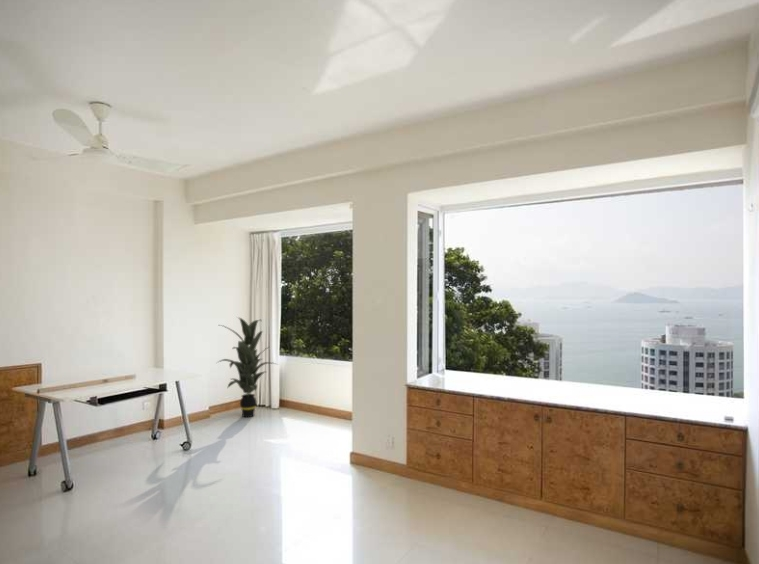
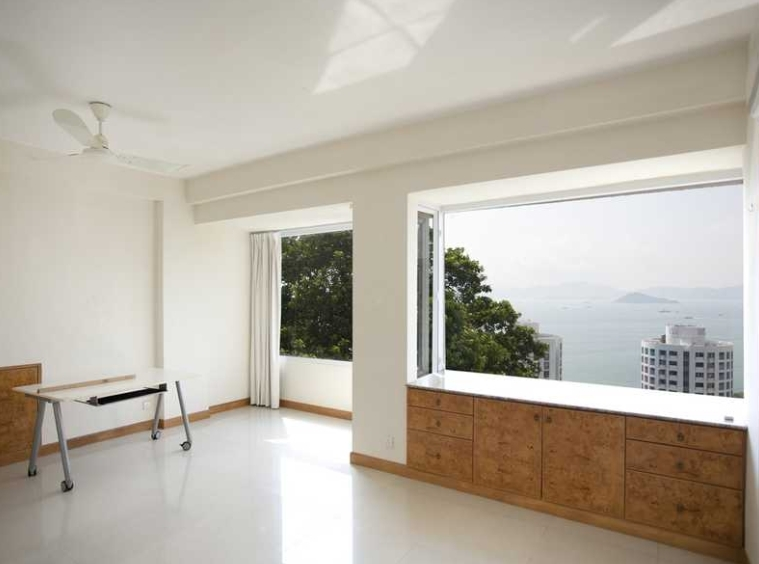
- indoor plant (243, 366)
